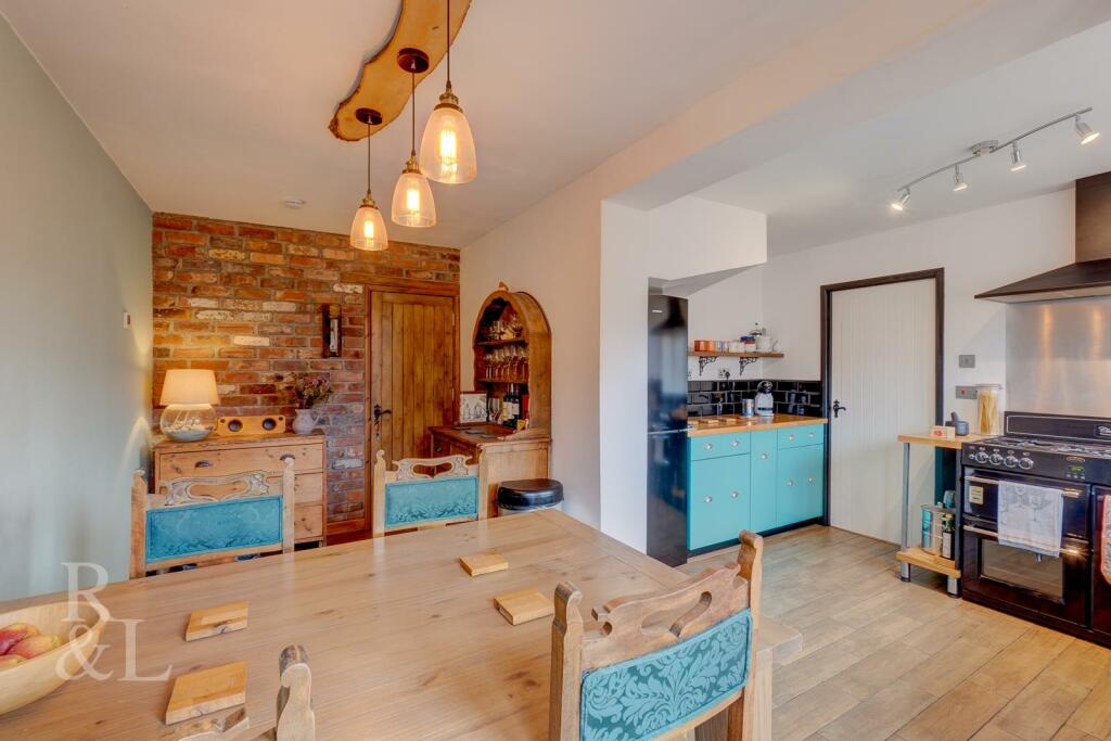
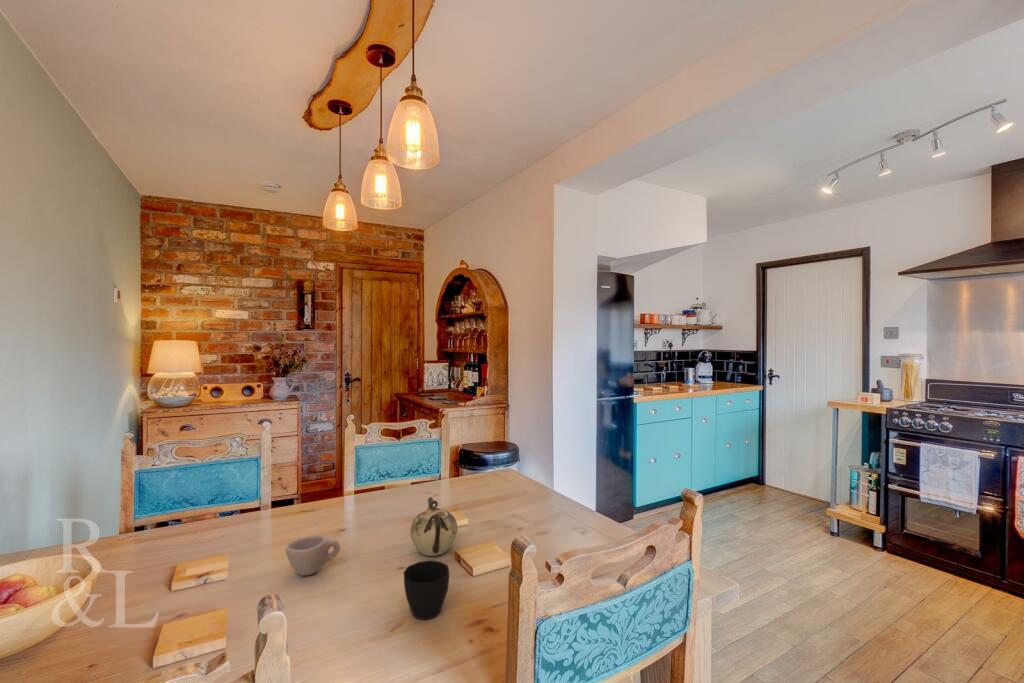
+ cup (426, 589)
+ teapot (433, 523)
+ cup (313, 555)
